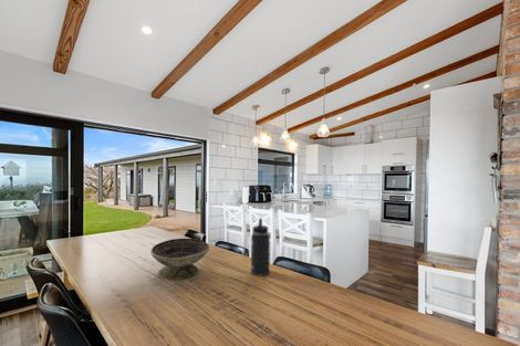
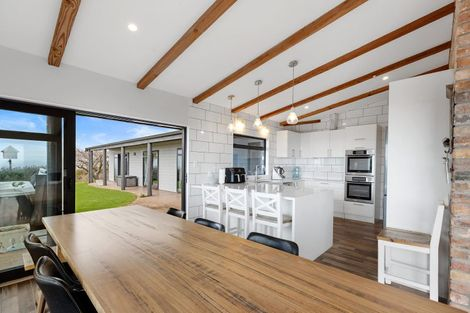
- thermos bottle (260, 245)
- decorative bowl (180, 259)
